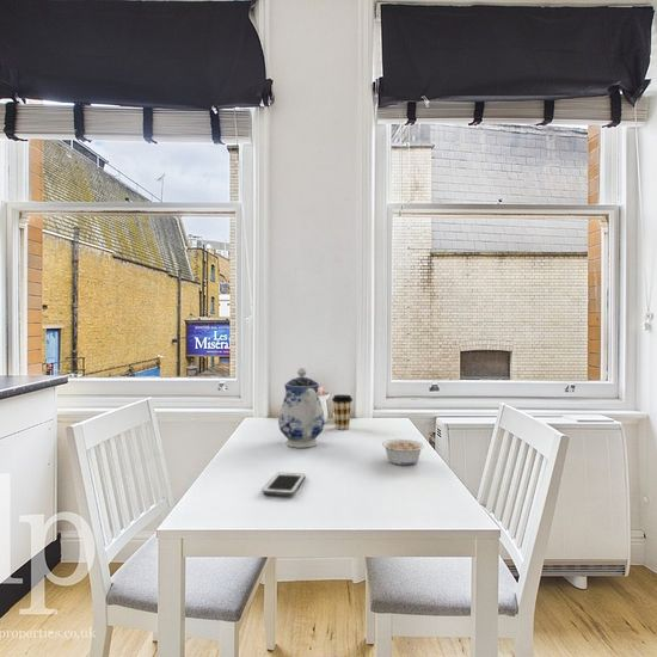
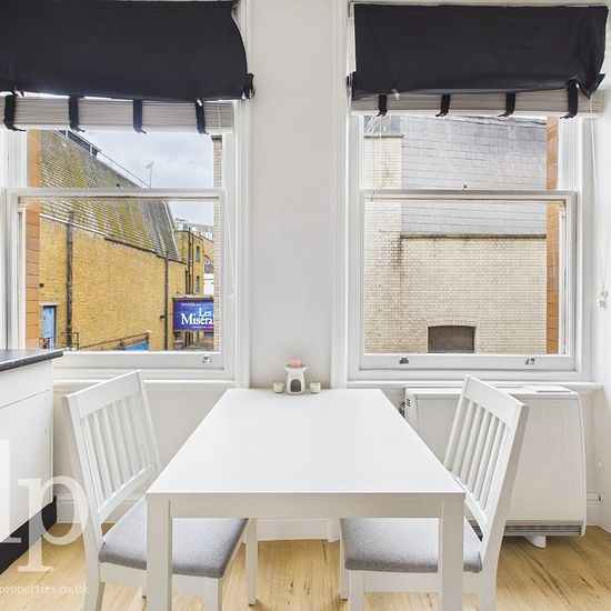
- legume (403, 450)
- cell phone (284, 483)
- coffee cup (342, 411)
- teapot (301, 405)
